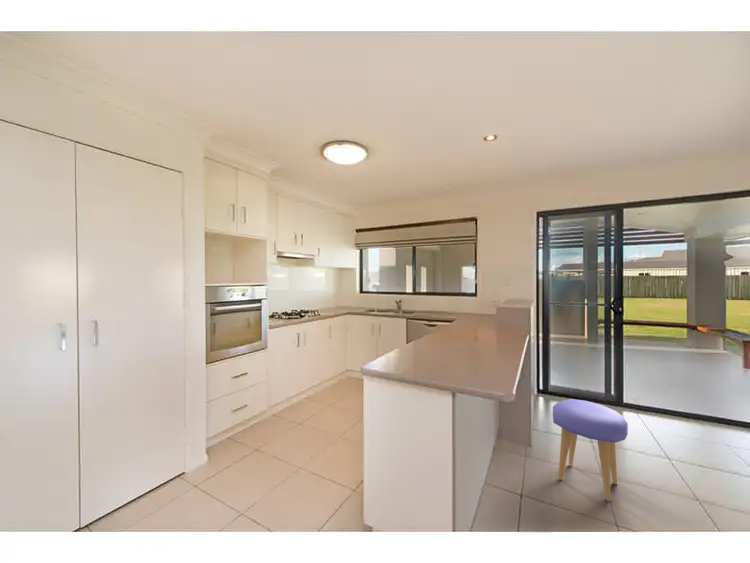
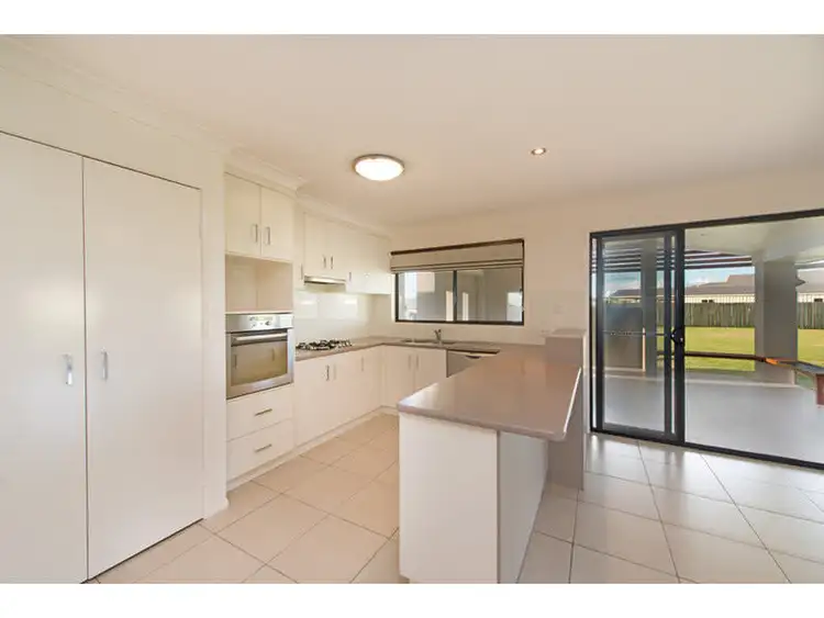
- stool (589, 438)
